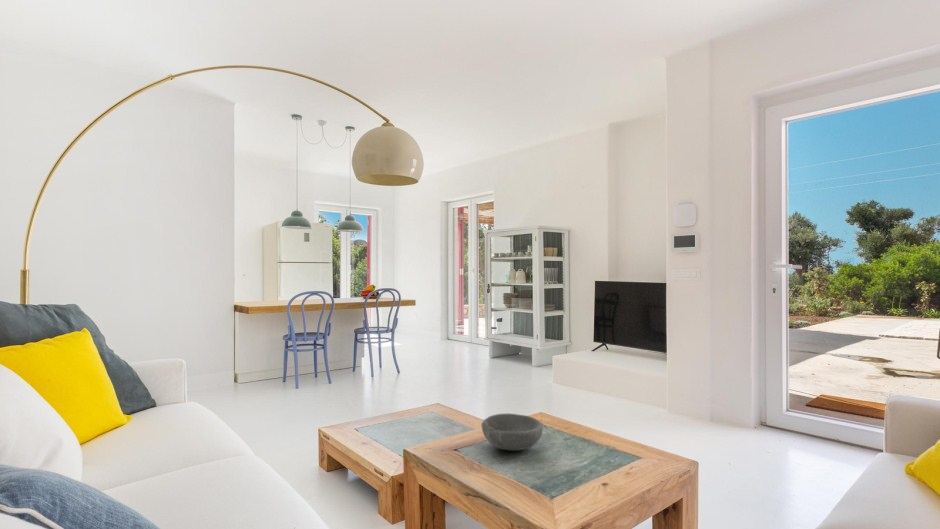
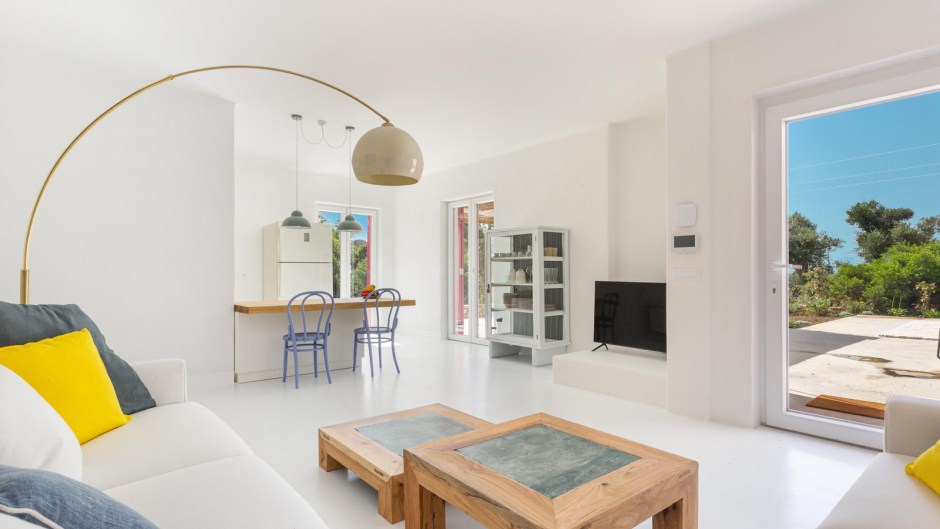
- bowl (512, 434)
